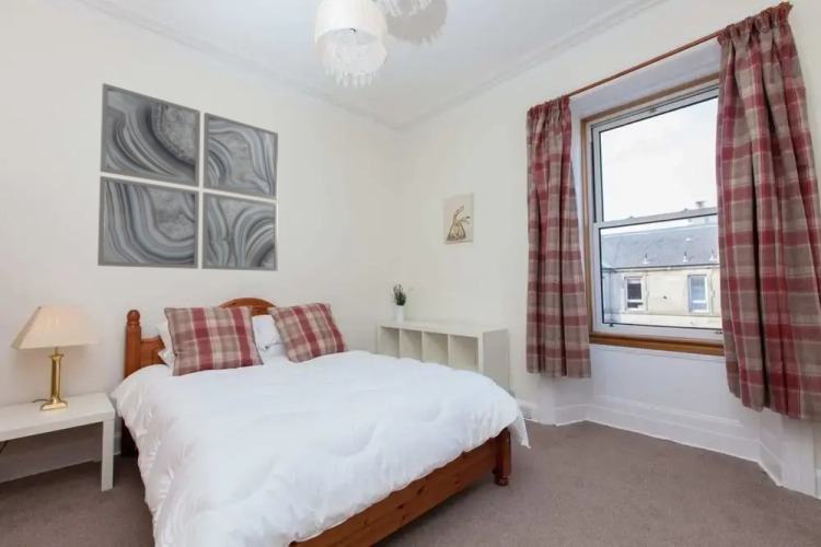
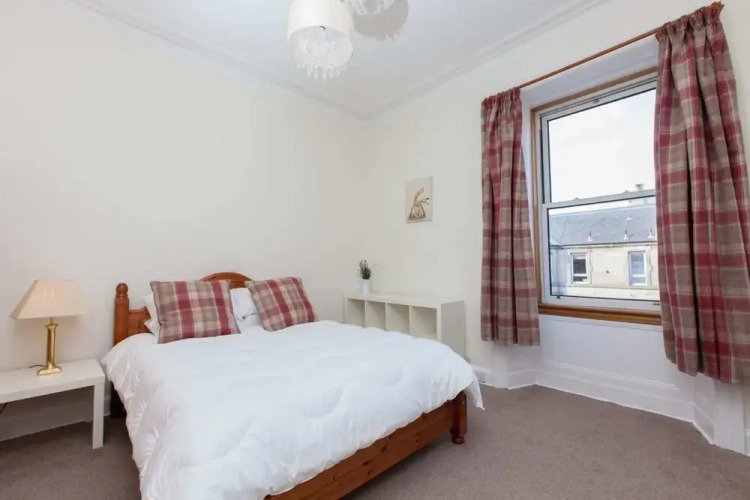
- wall art (203, 187)
